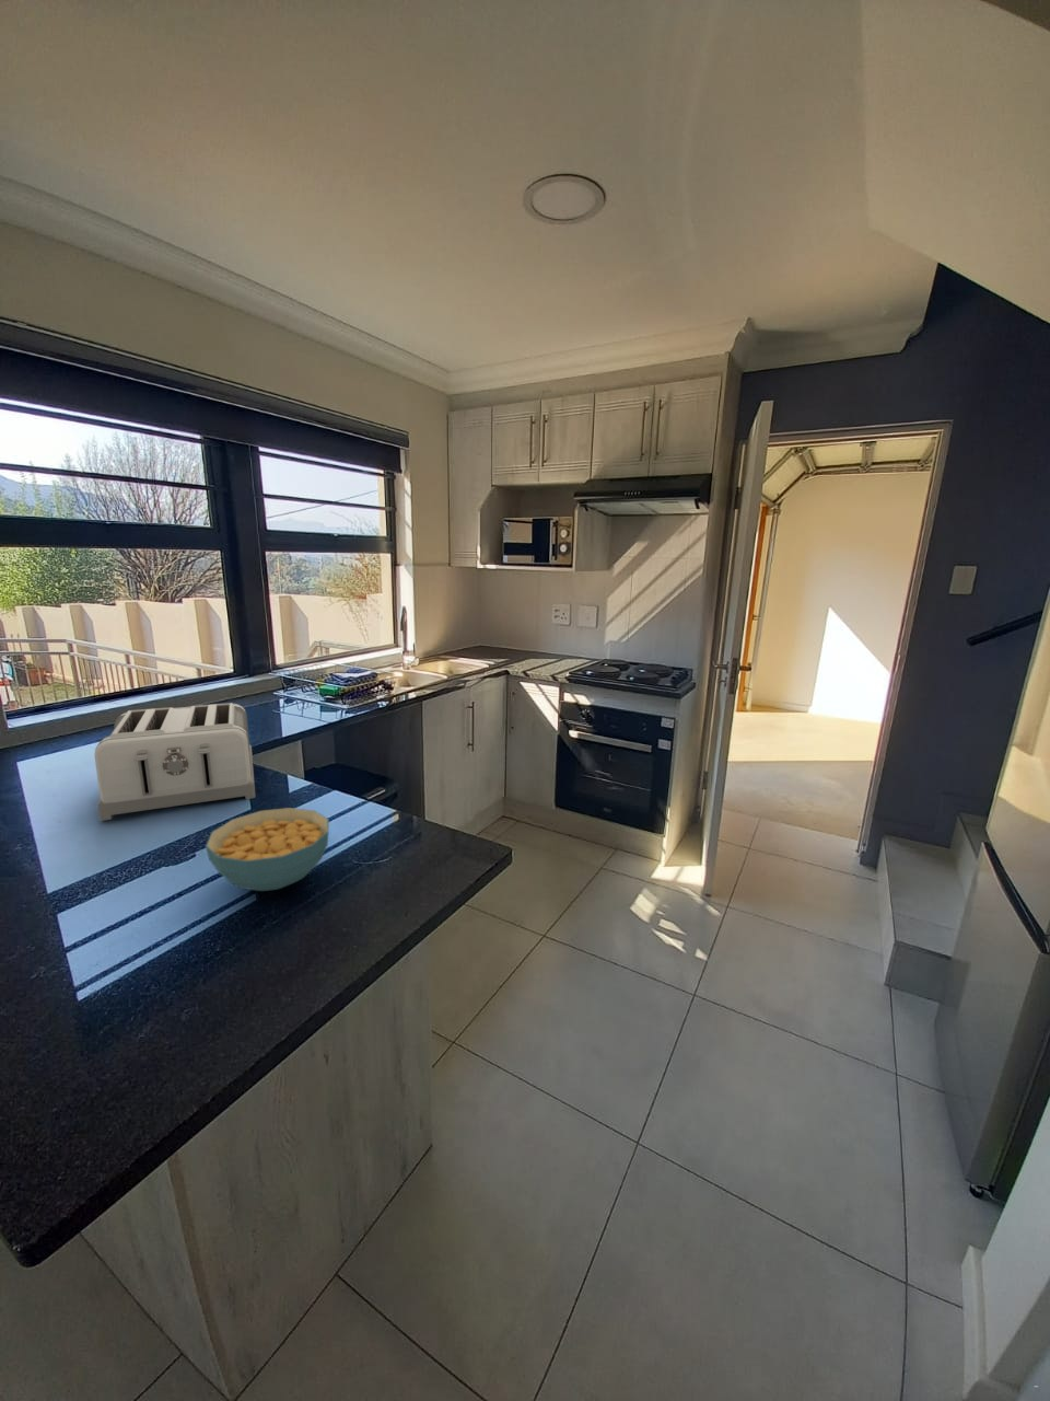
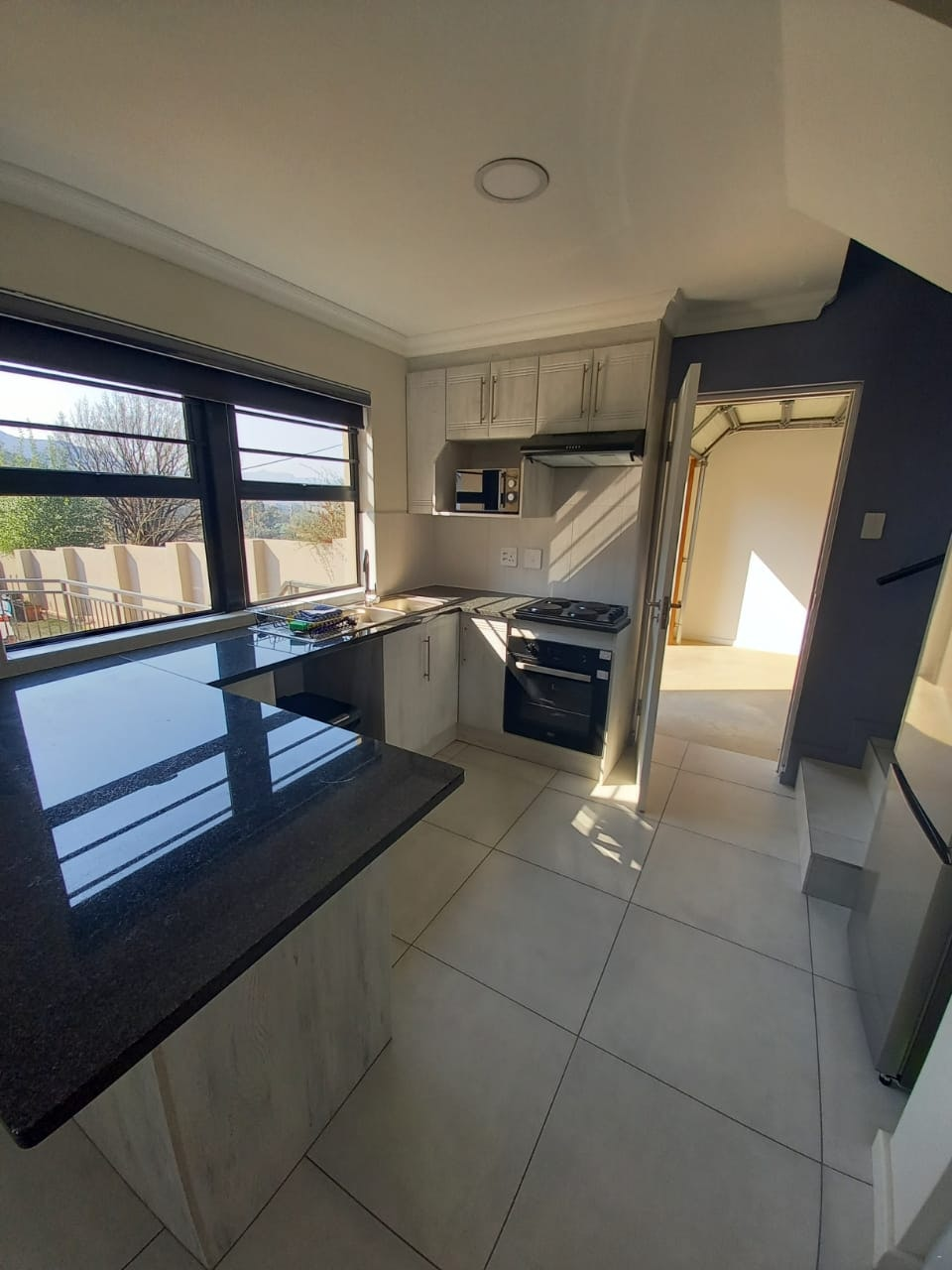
- cereal bowl (272, 856)
- toaster (182, 753)
